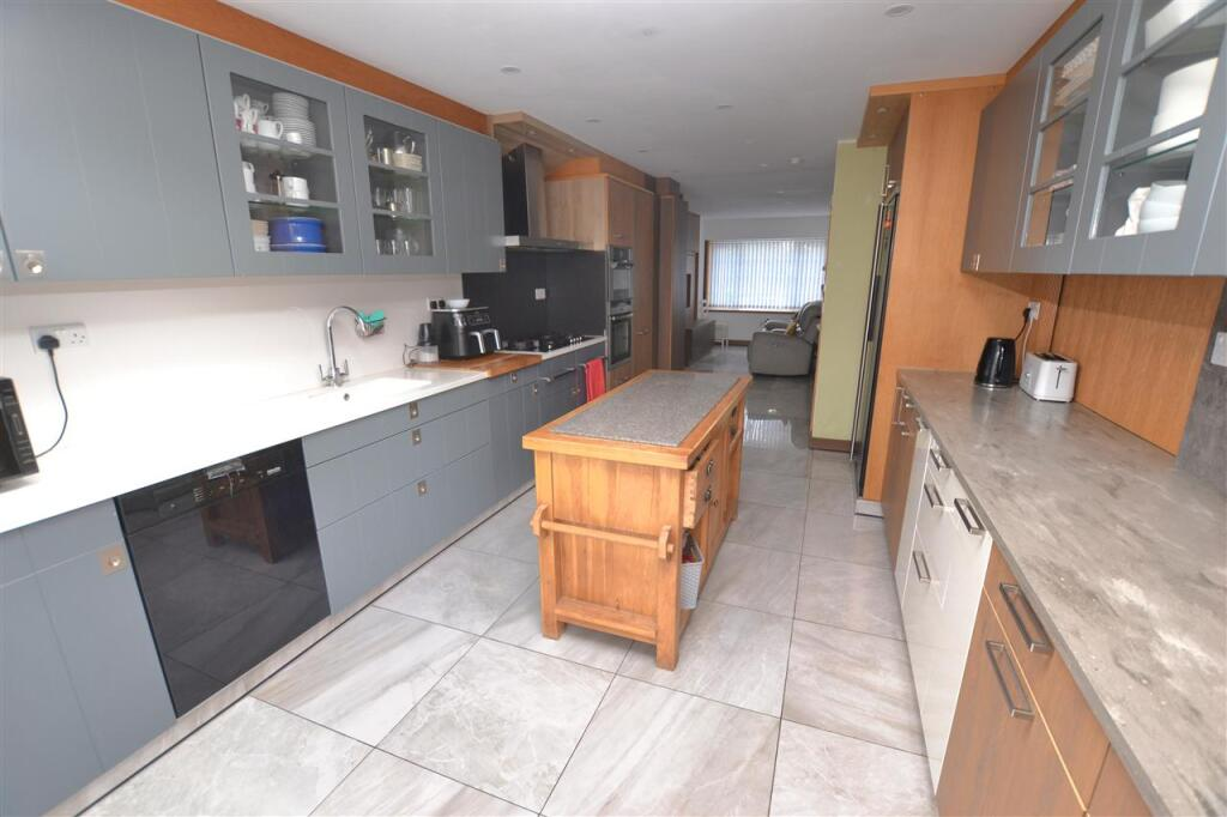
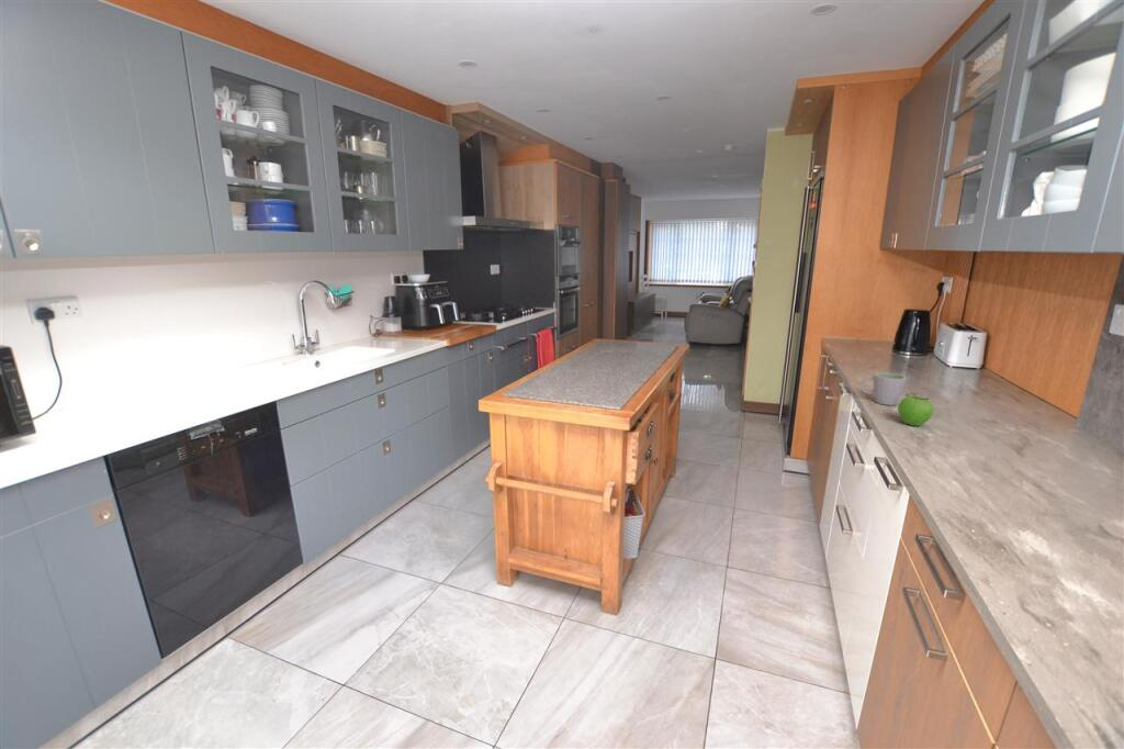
+ mug (881, 388)
+ fruit (914, 409)
